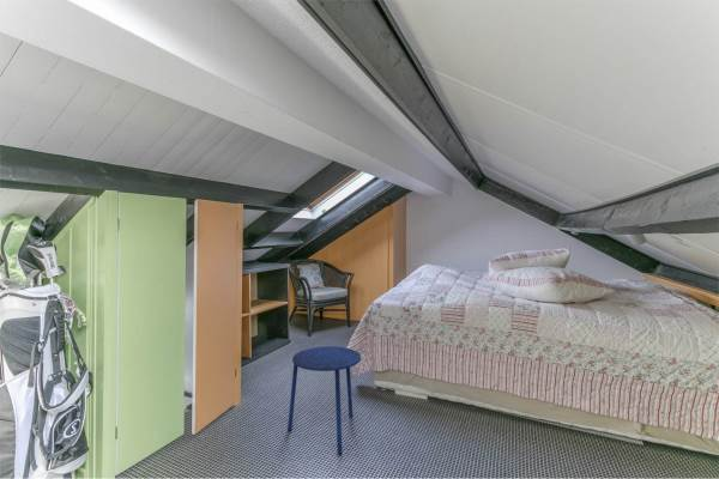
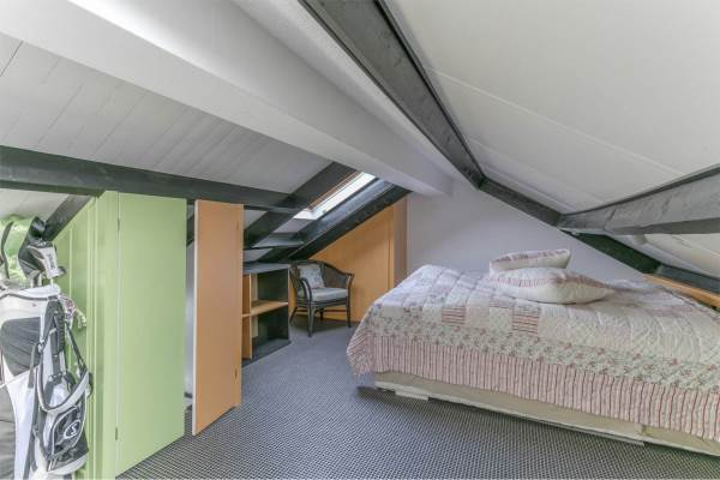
- side table (336, 393)
